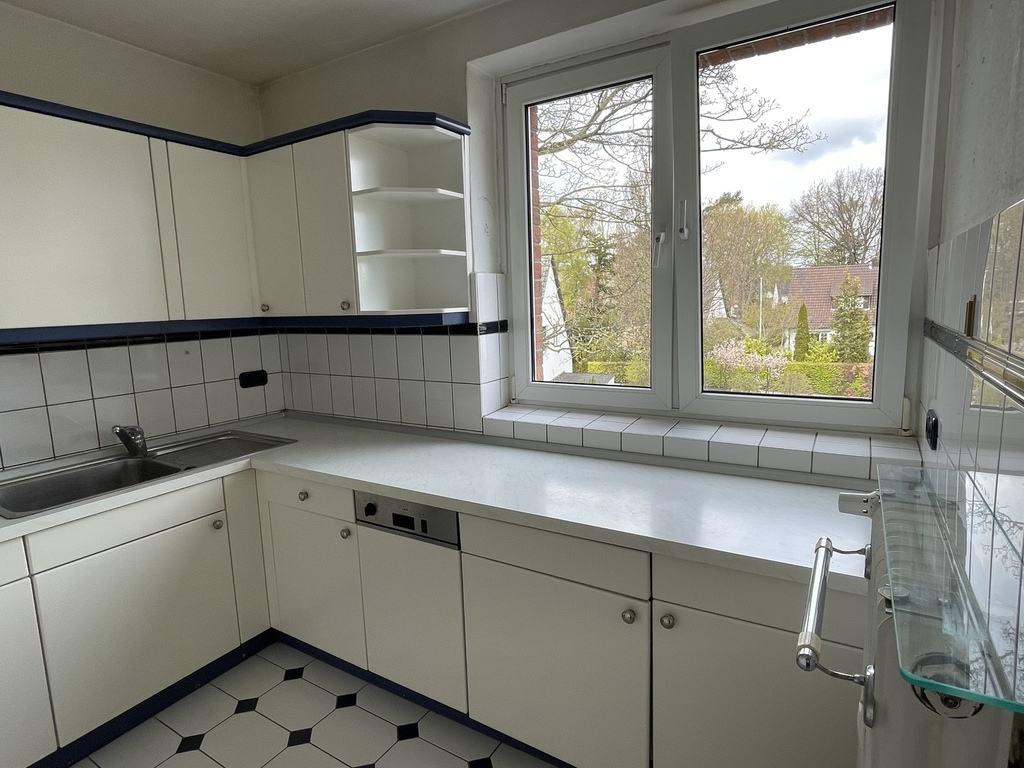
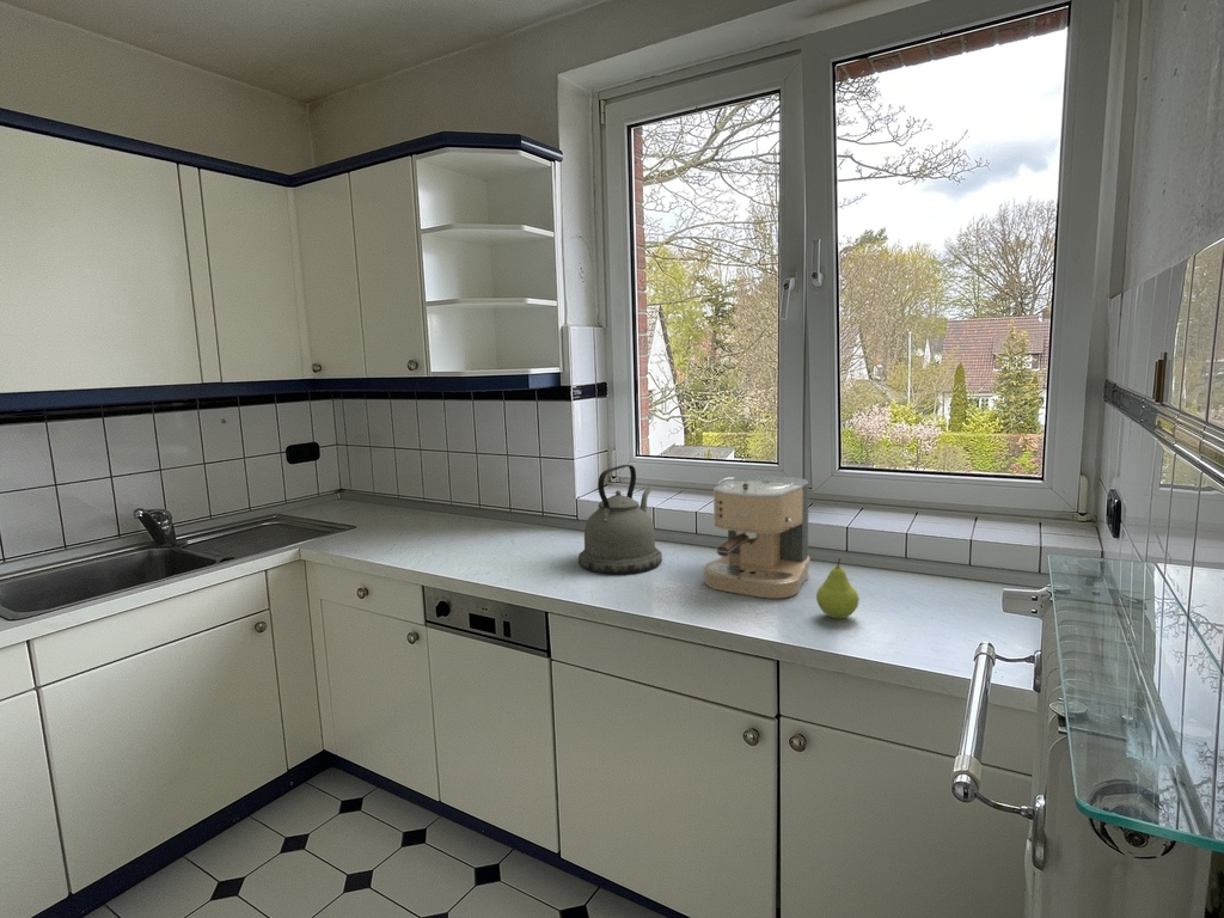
+ kettle (619, 513)
+ fruit (837, 588)
+ coffee maker (754, 531)
